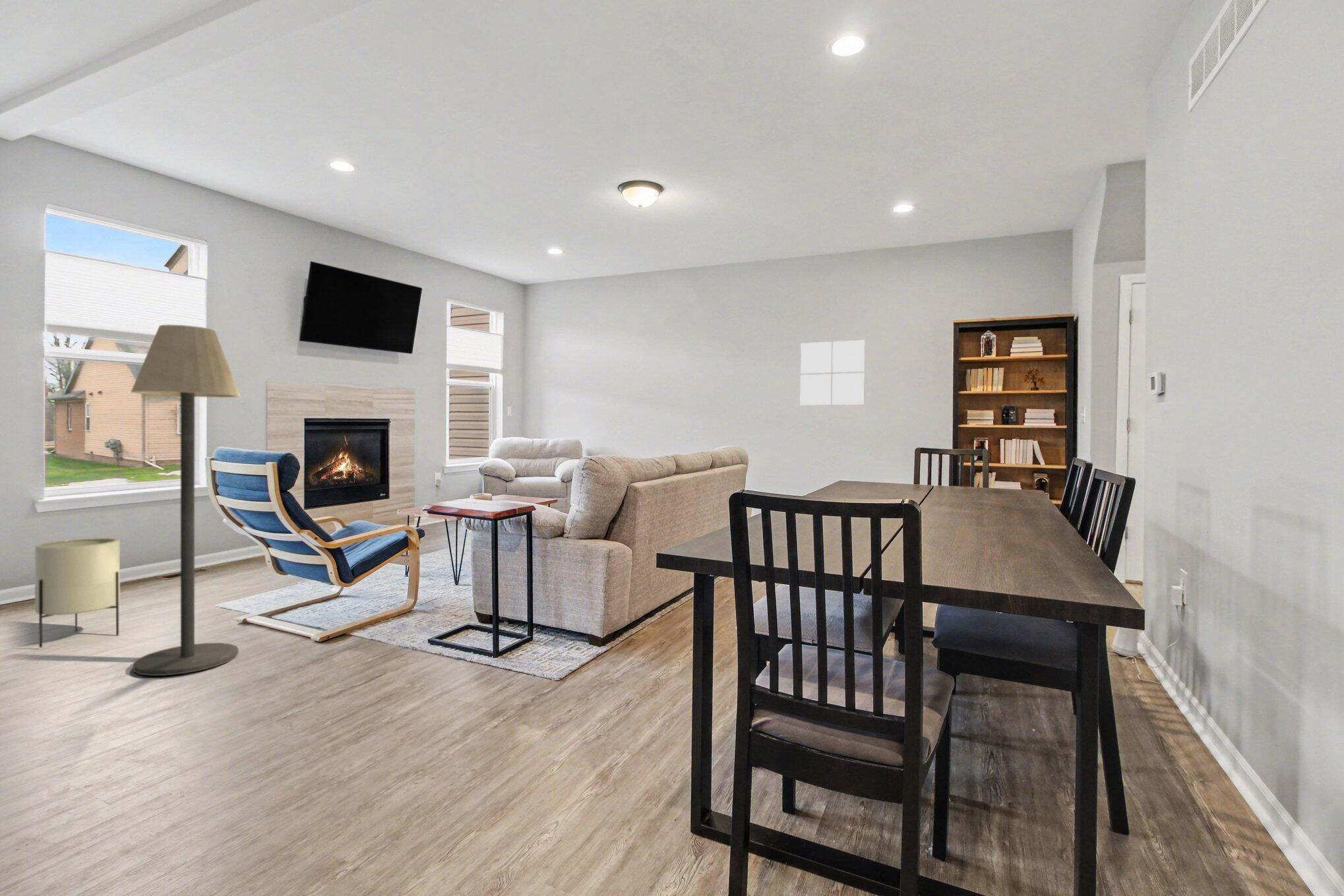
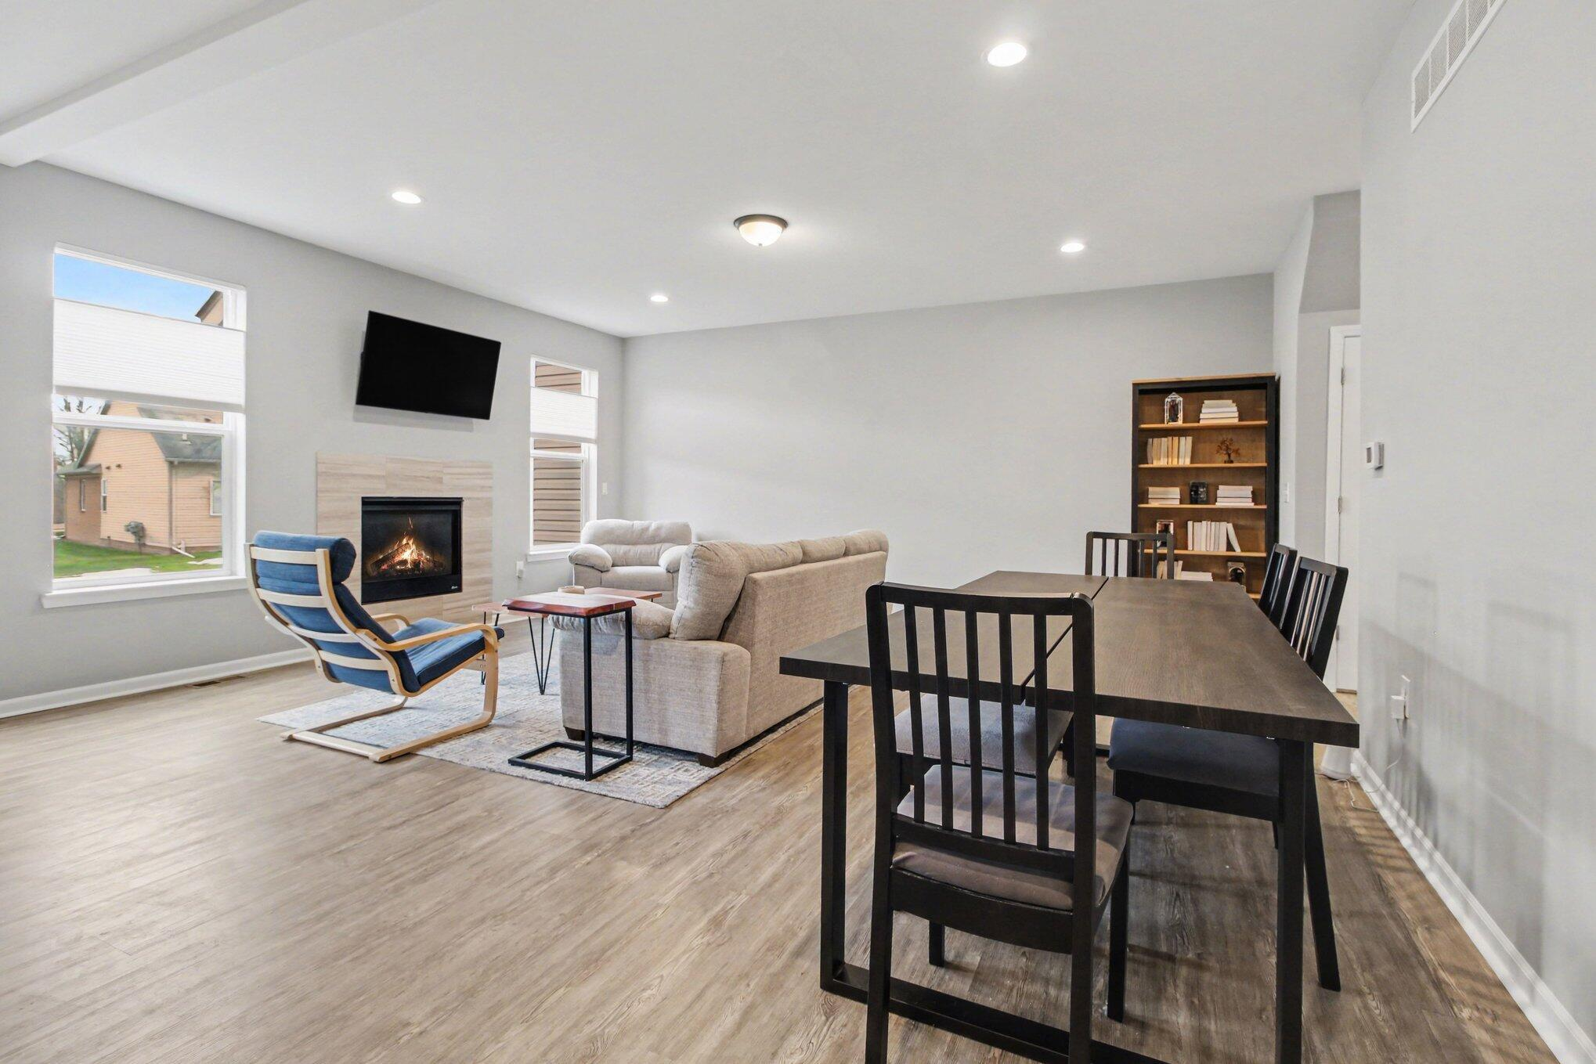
- floor lamp (187, 495)
- planter (78, 589)
- wall art (832, 374)
